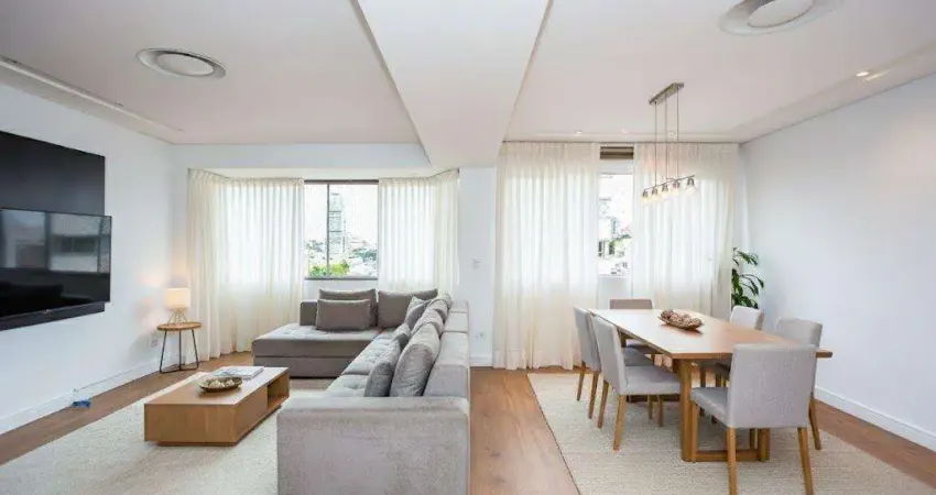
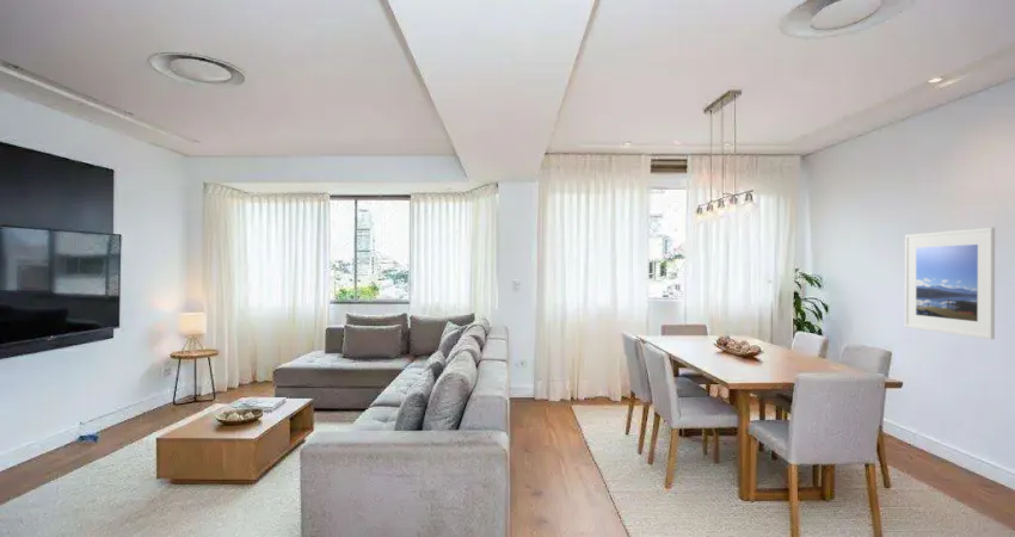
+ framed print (945, 282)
